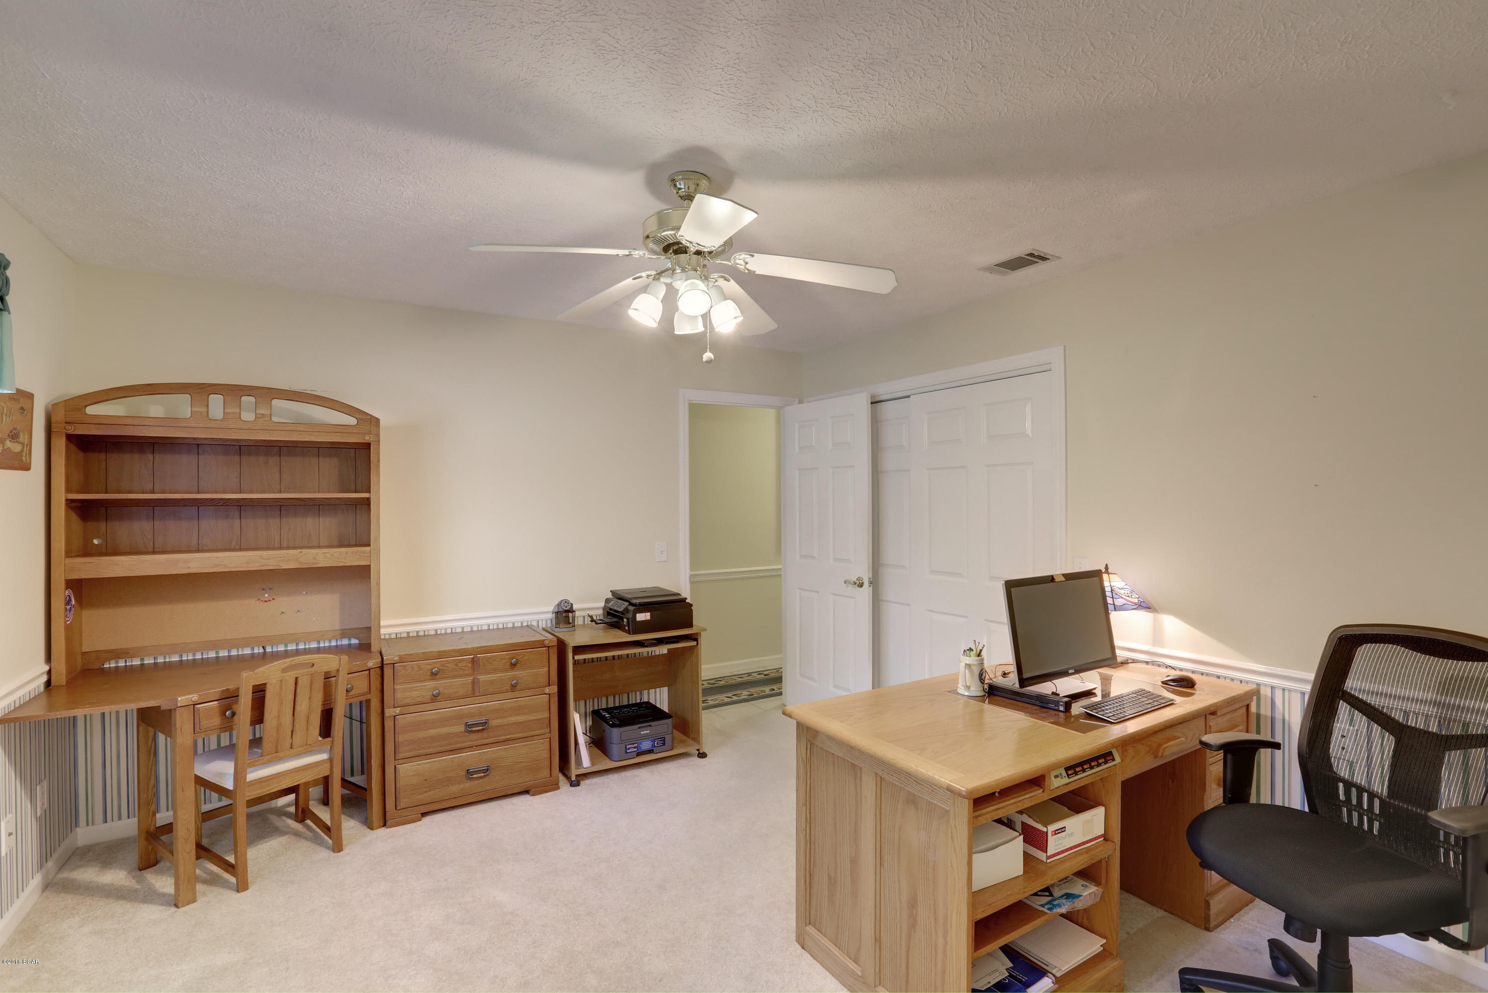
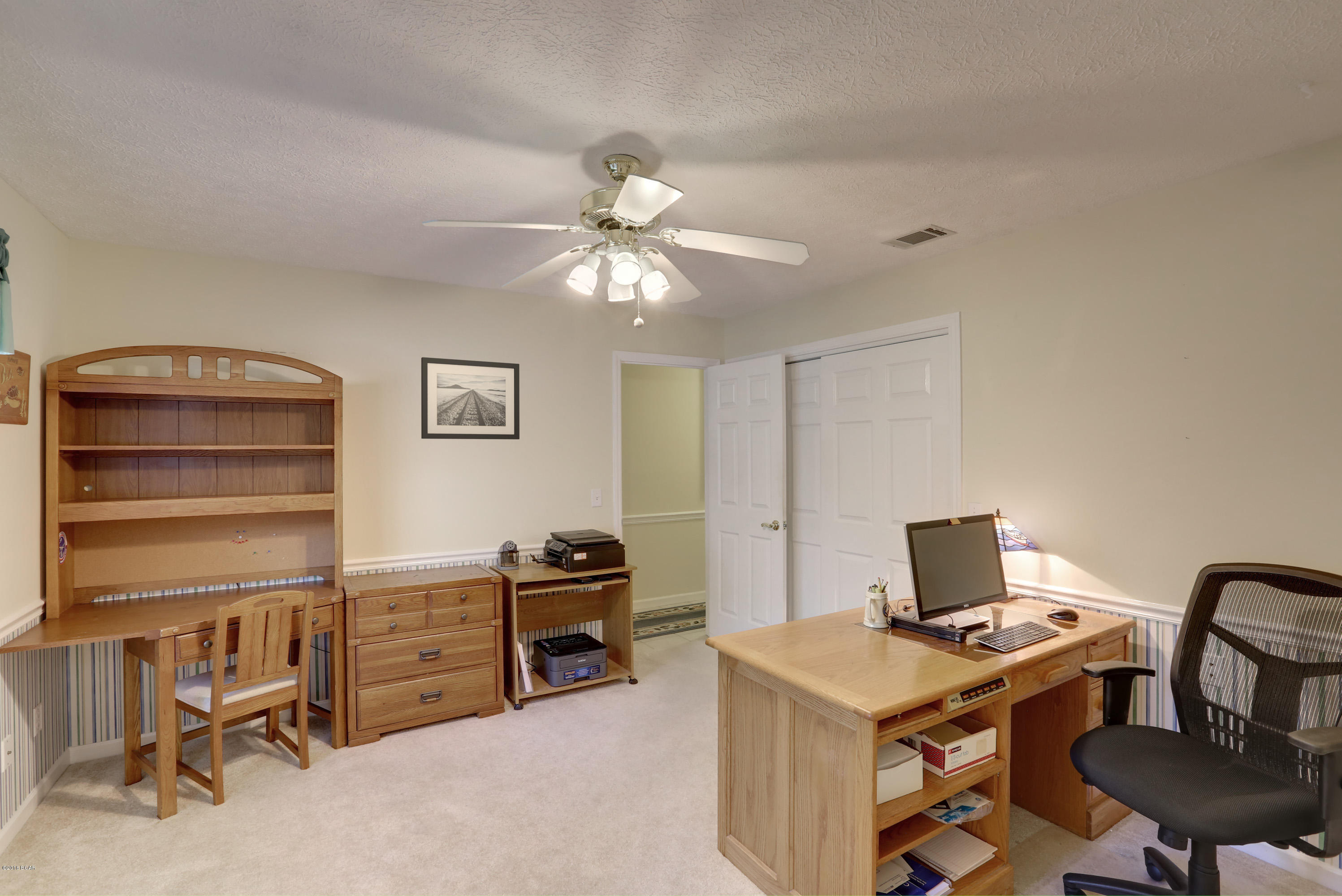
+ wall art (472, 400)
